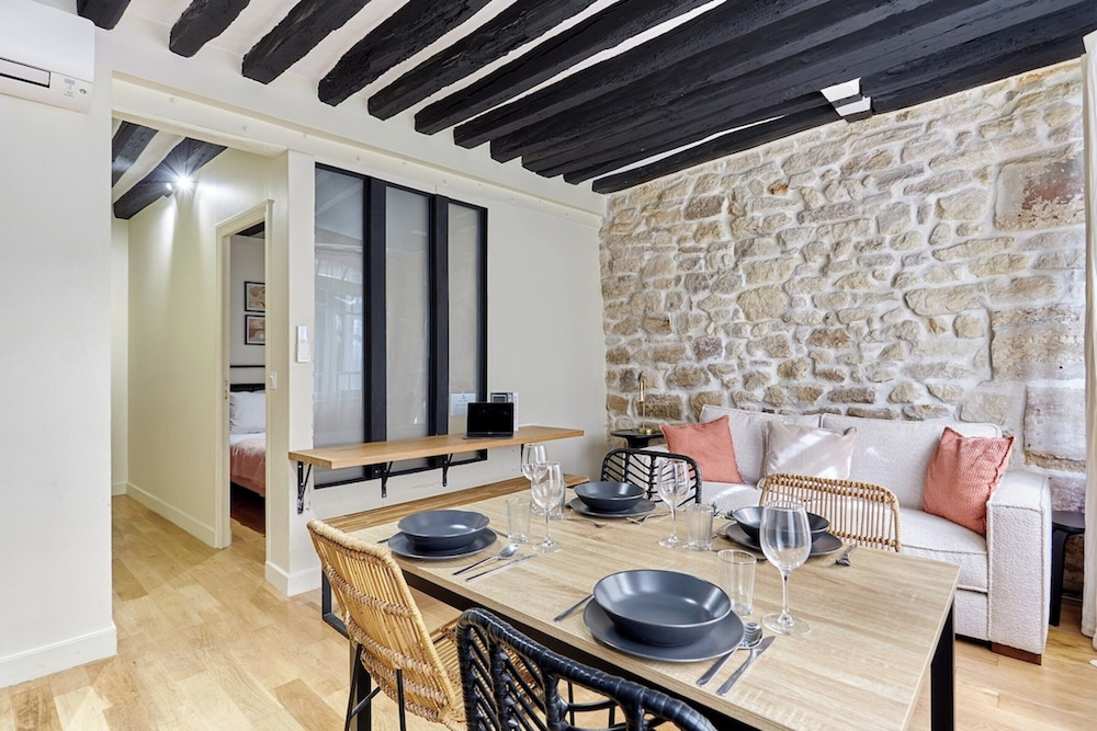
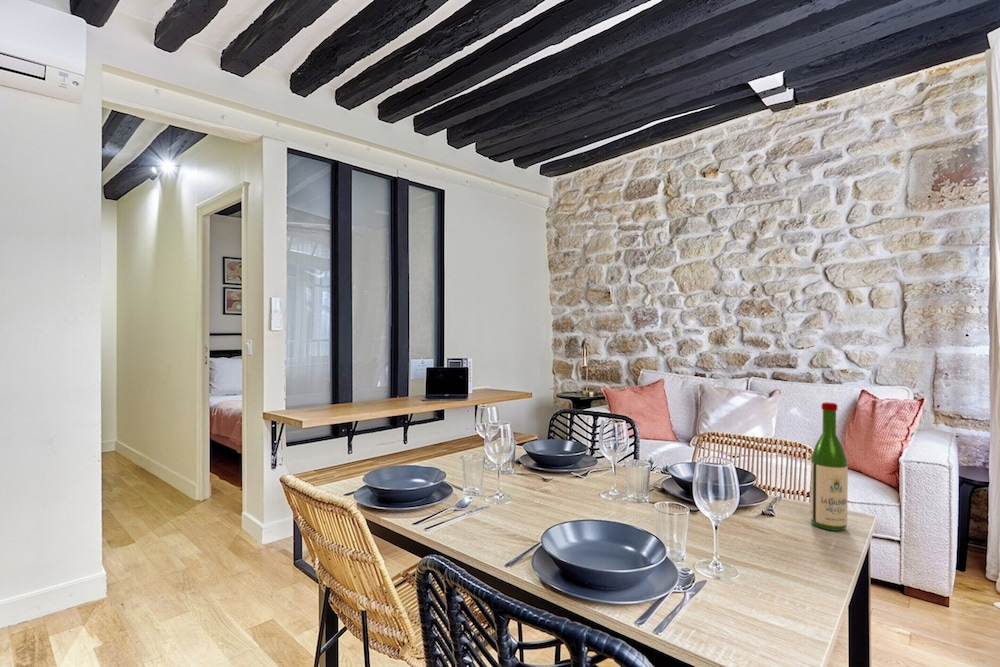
+ wine bottle (829, 464)
